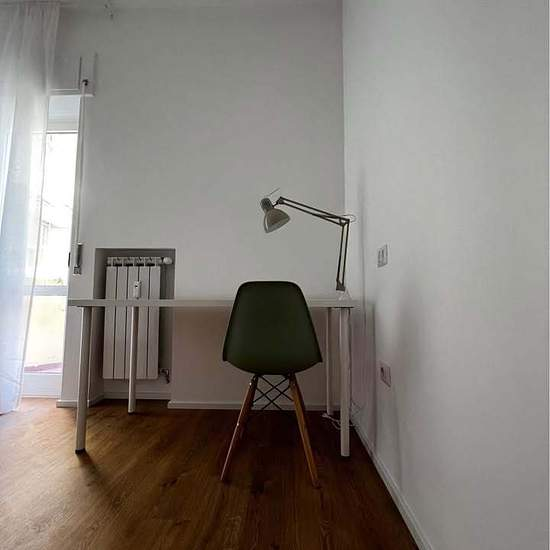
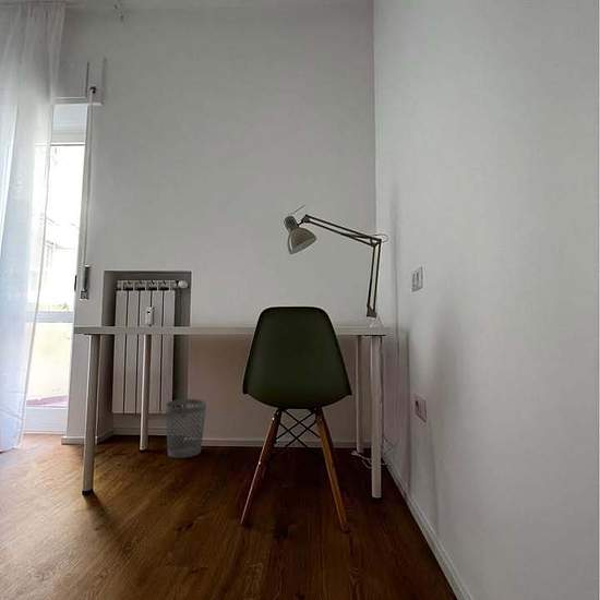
+ wastebasket (184, 428)
